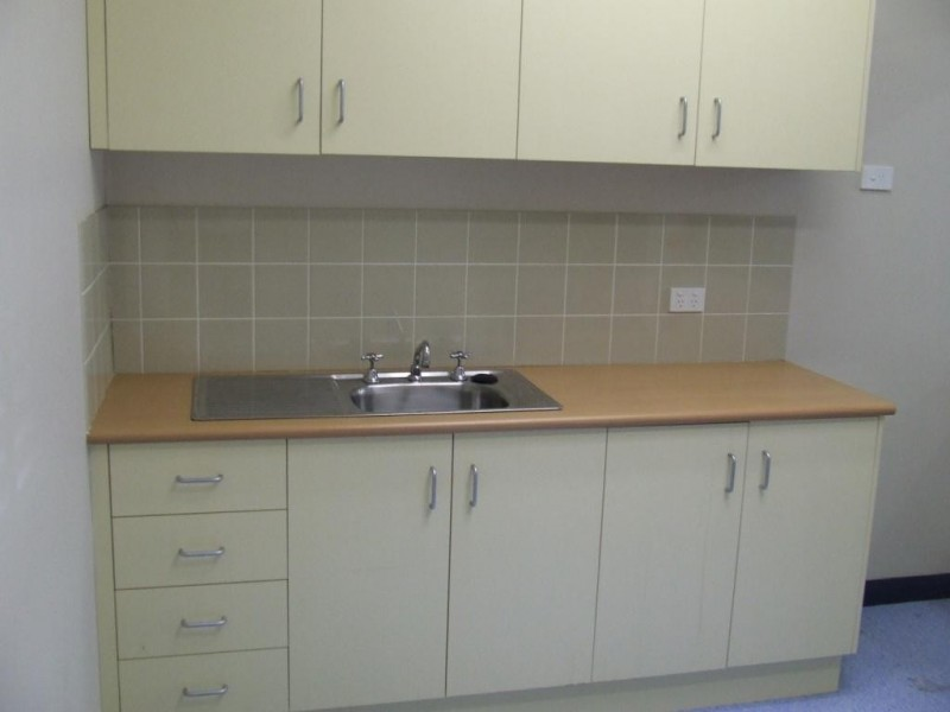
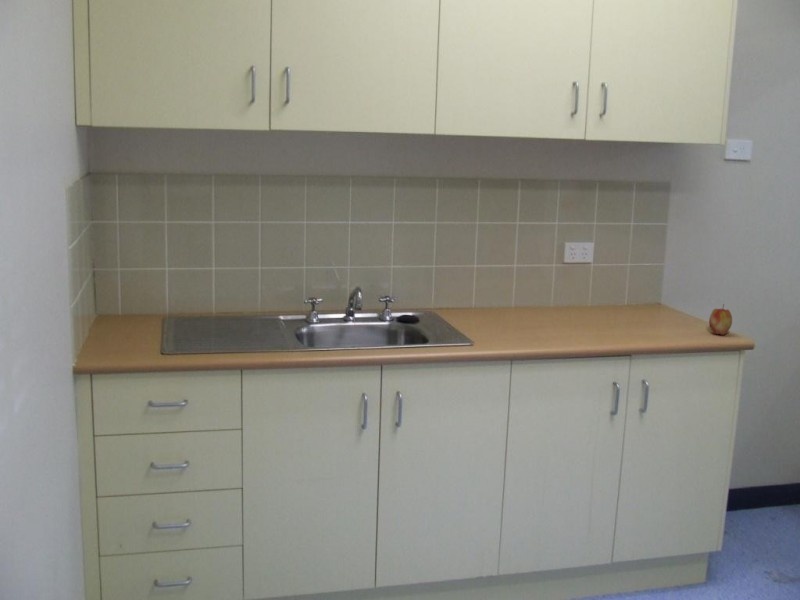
+ apple (720, 319)
